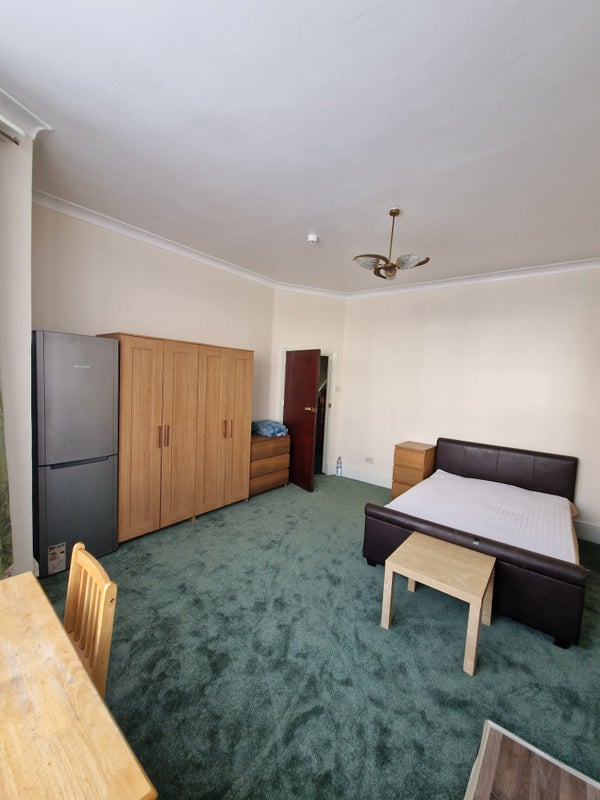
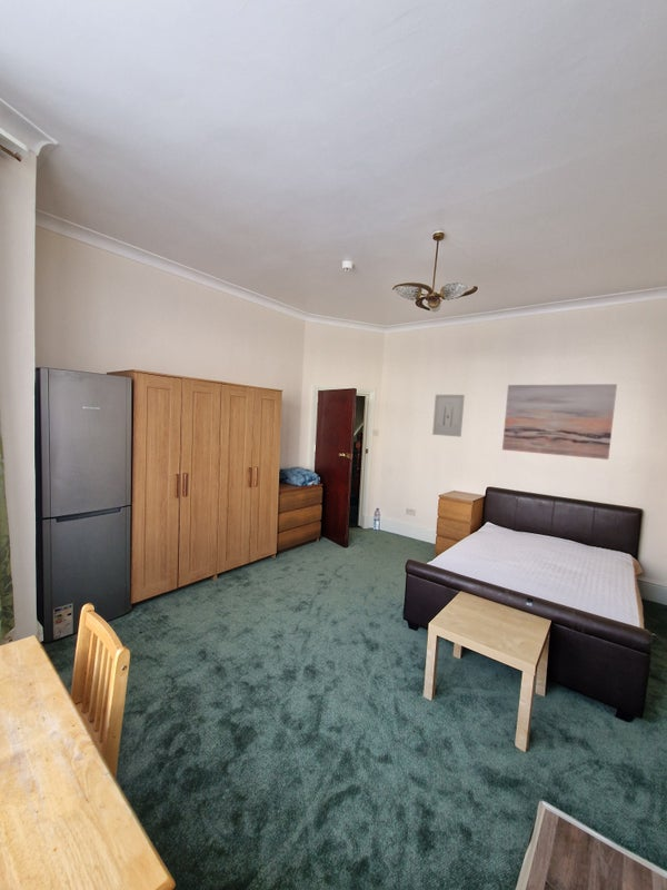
+ wall art (555, 419)
+ wall art (448, 415)
